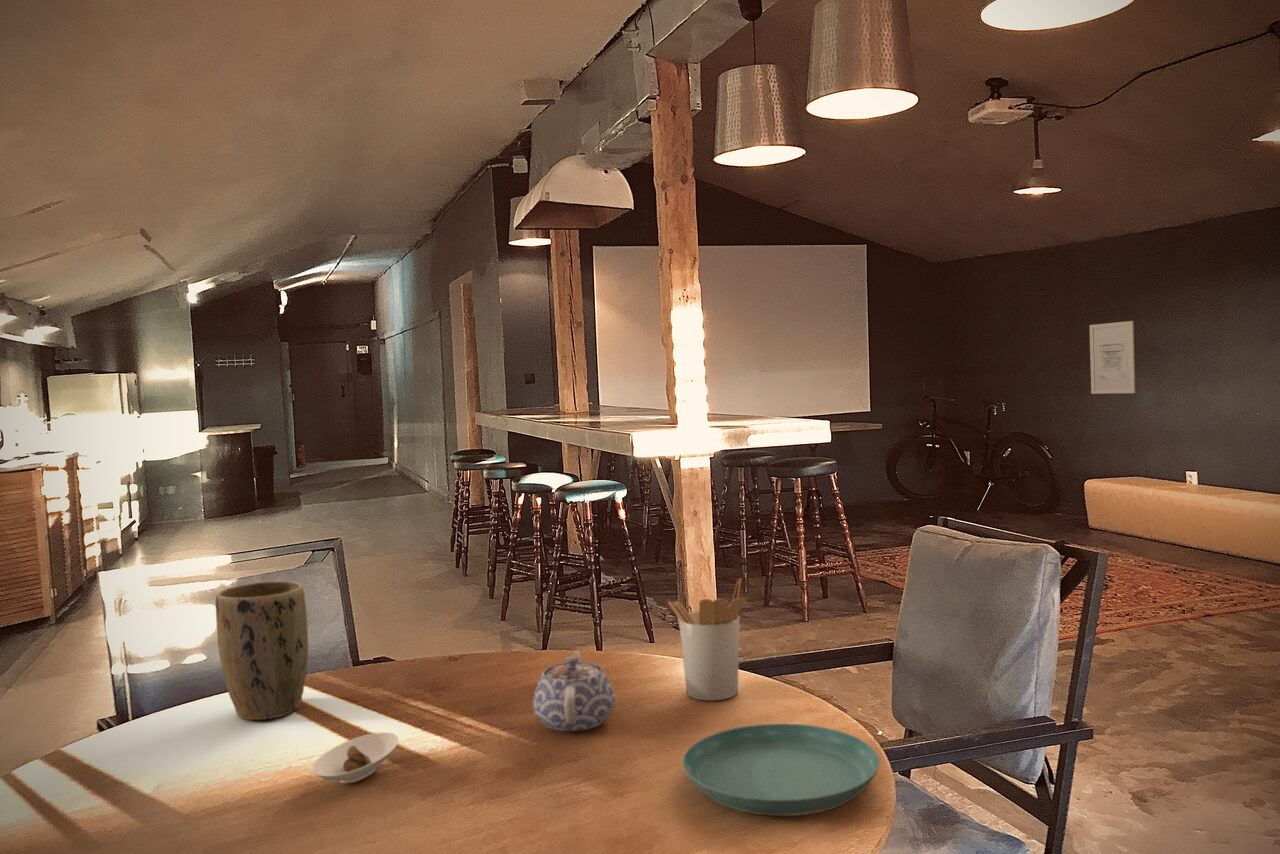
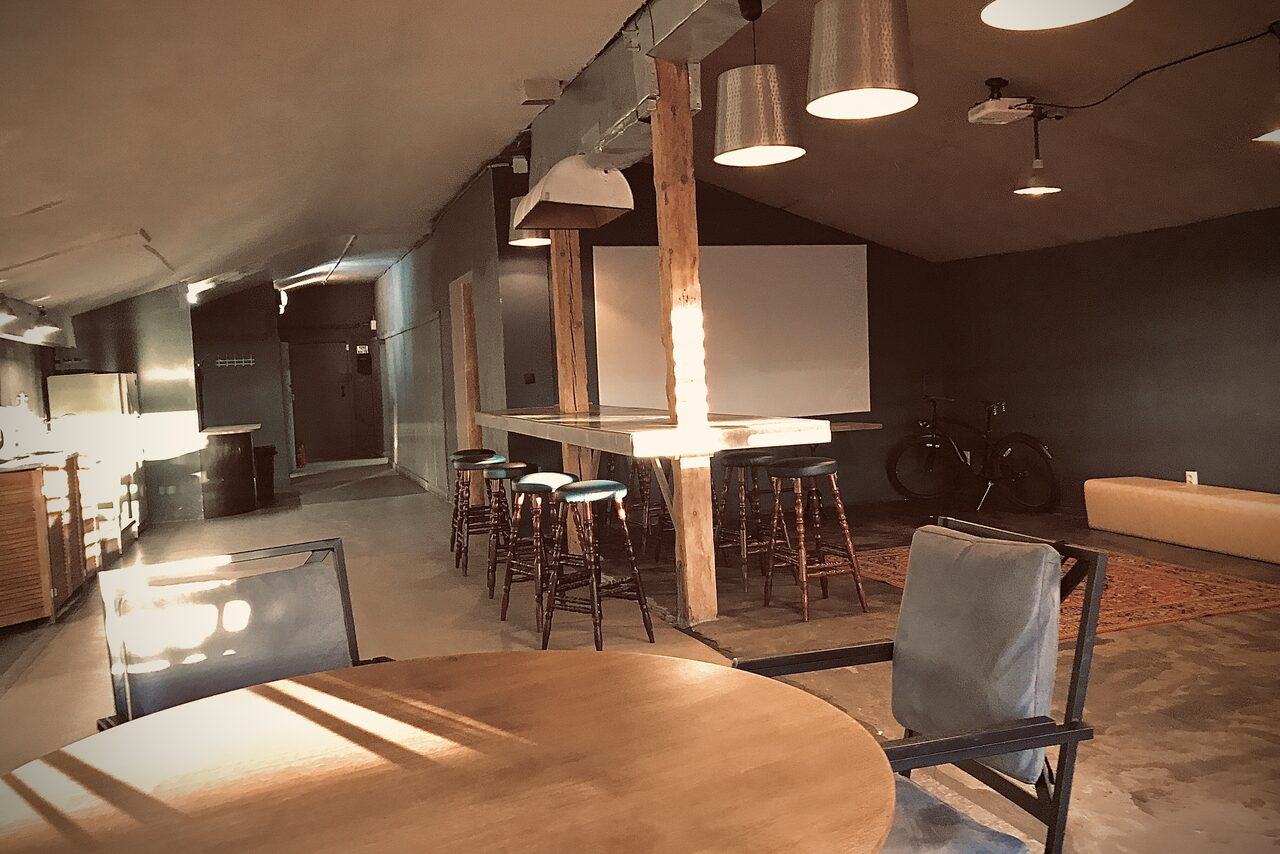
- saucer (779, 769)
- teapot (573, 688)
- saucer (357, 760)
- utensil holder (714, 640)
- plant pot (264, 649)
- wall art (1111, 358)
